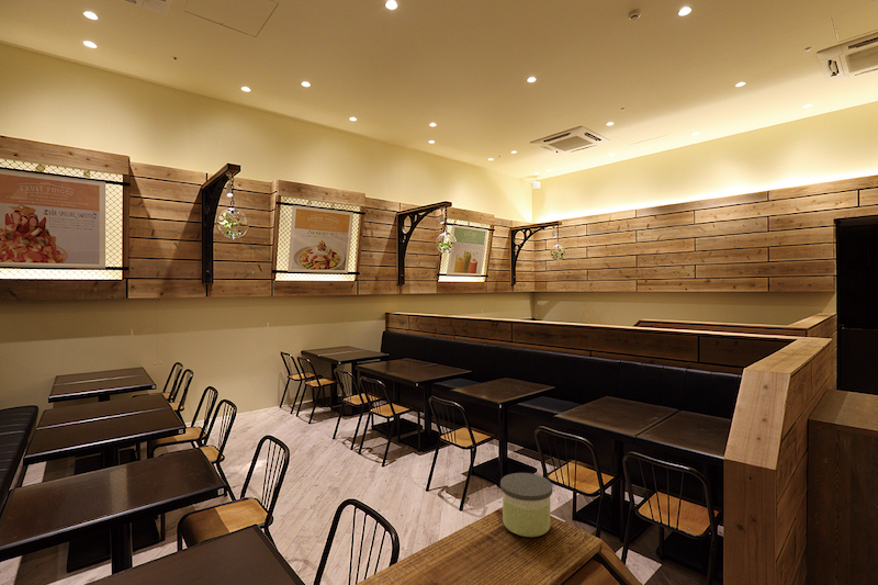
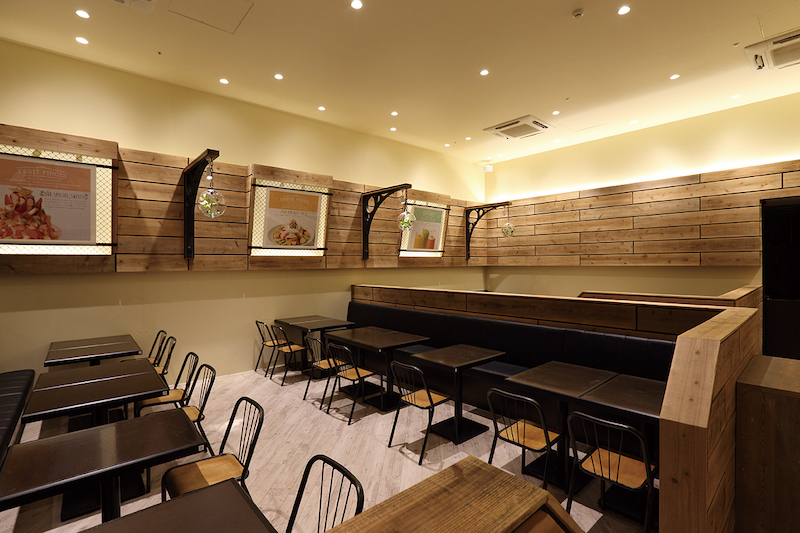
- candle (526, 504)
